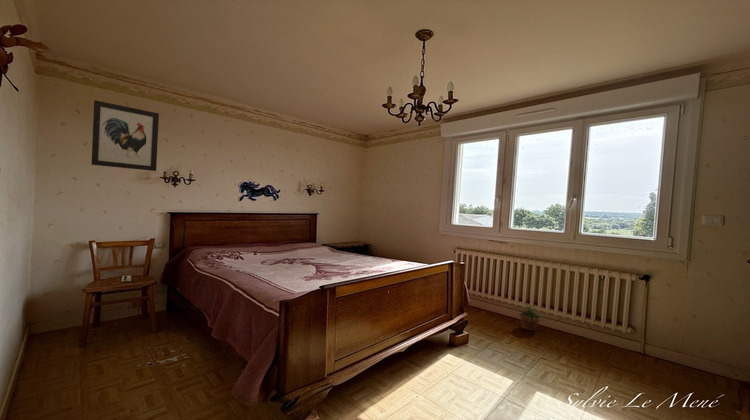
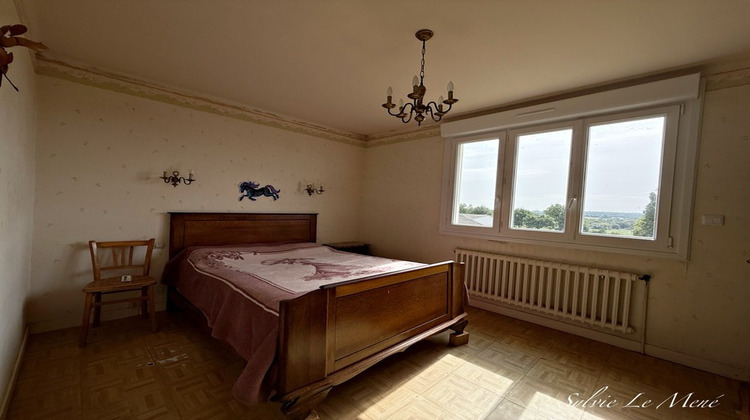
- wall art (126, 137)
- potted plant (530, 316)
